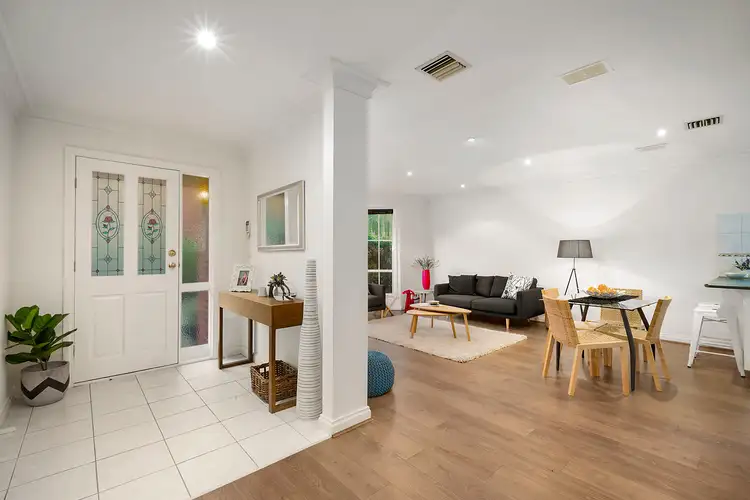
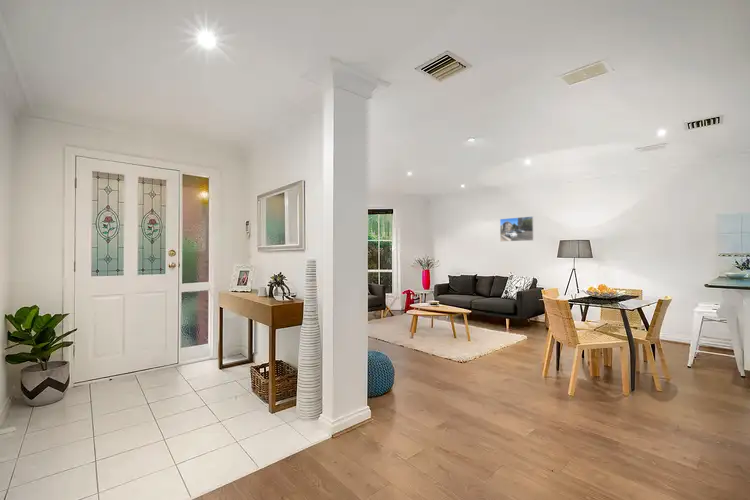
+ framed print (516, 229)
